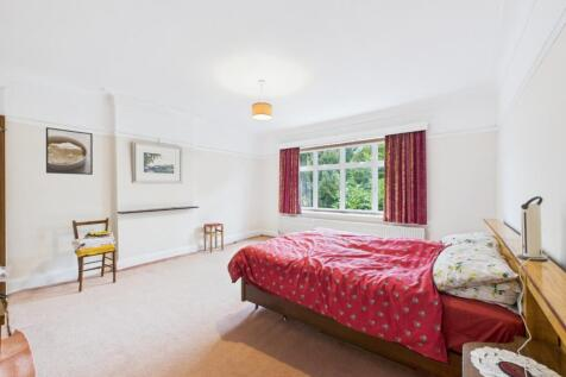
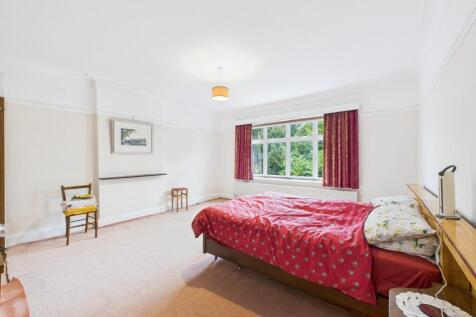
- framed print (70, 152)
